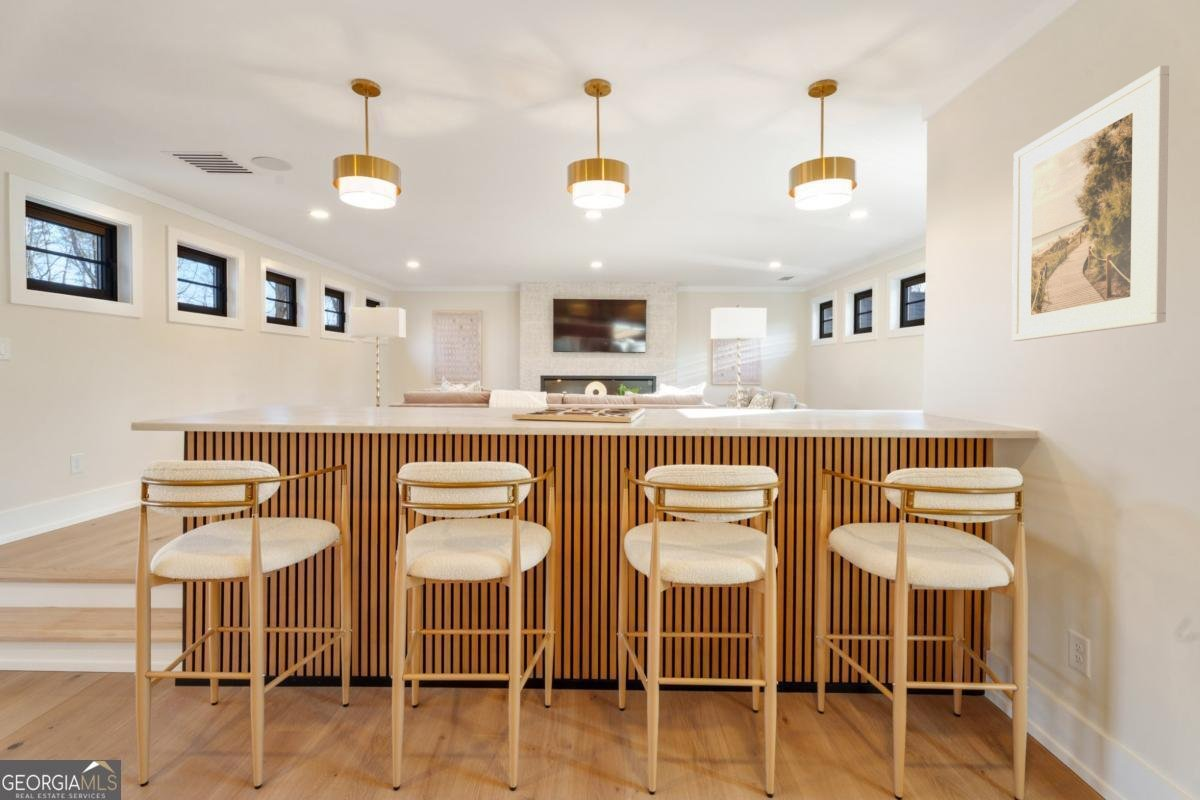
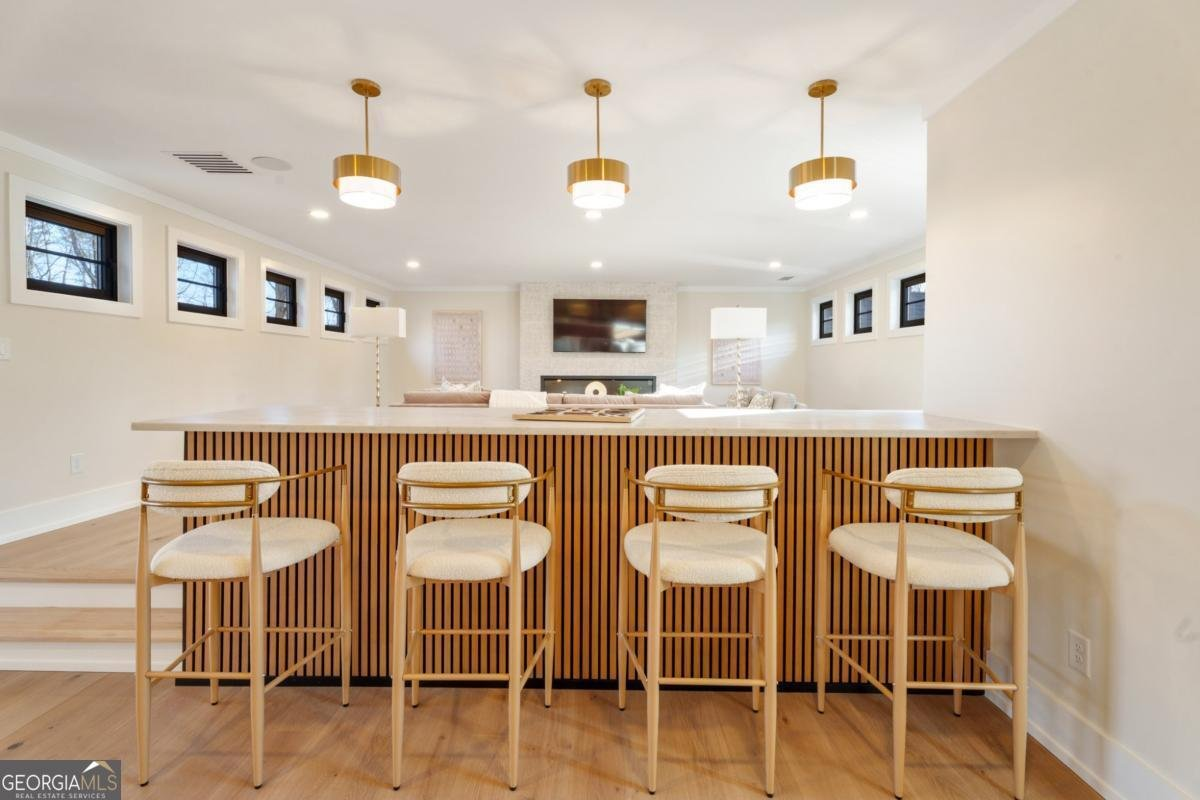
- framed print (1078, 224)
